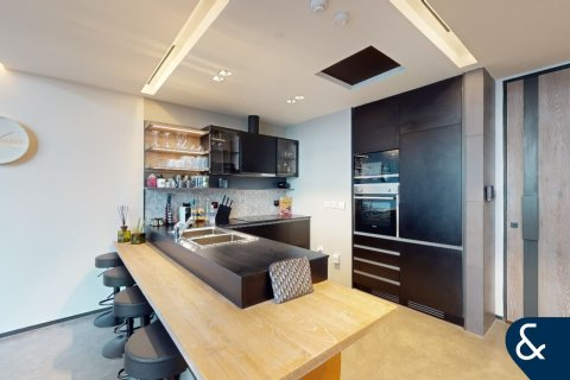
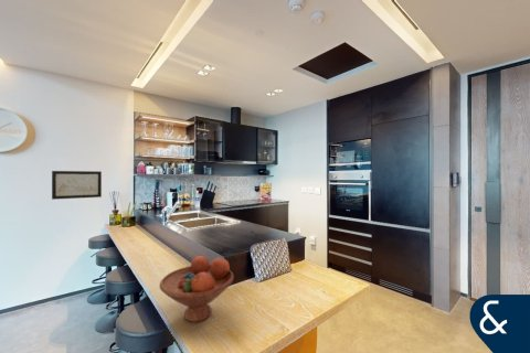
+ wall art (77, 184)
+ fruit bowl (198, 288)
